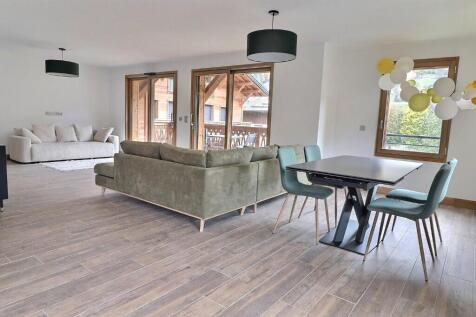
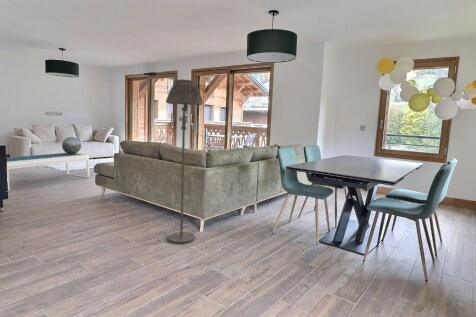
+ floor lamp (183, 161)
+ coffee table (40, 165)
+ decorative globe (71, 145)
